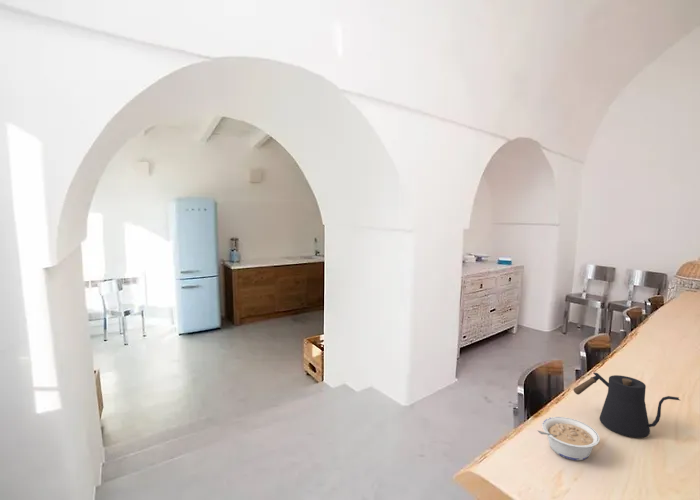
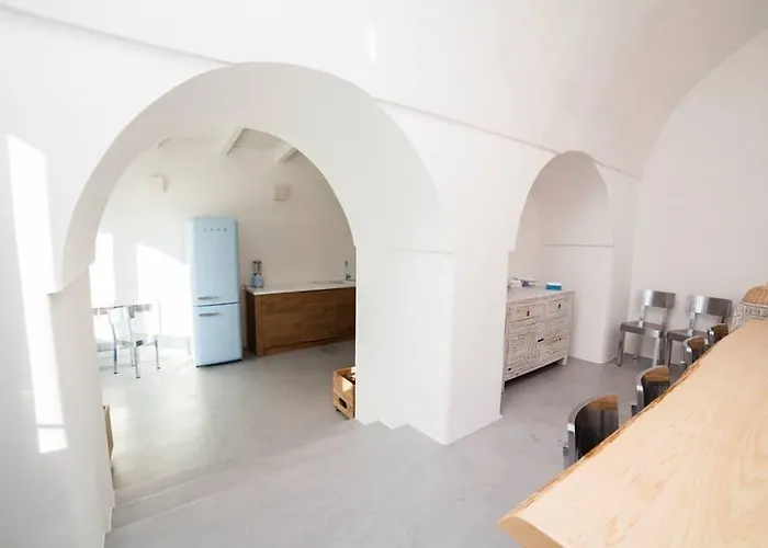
- legume (569, 439)
- kettle (622, 402)
